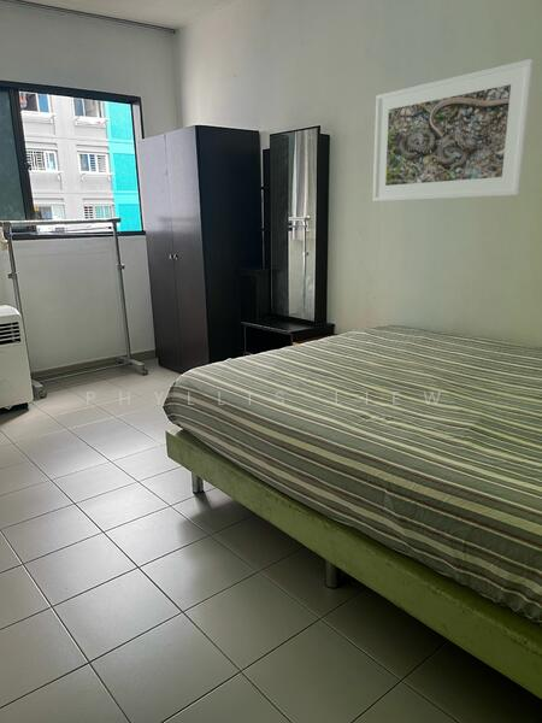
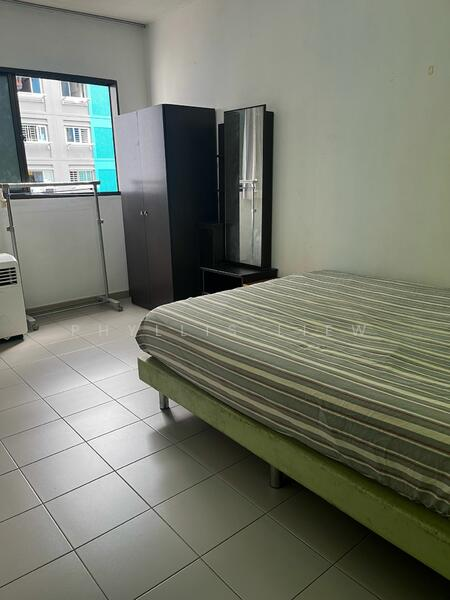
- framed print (441, 140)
